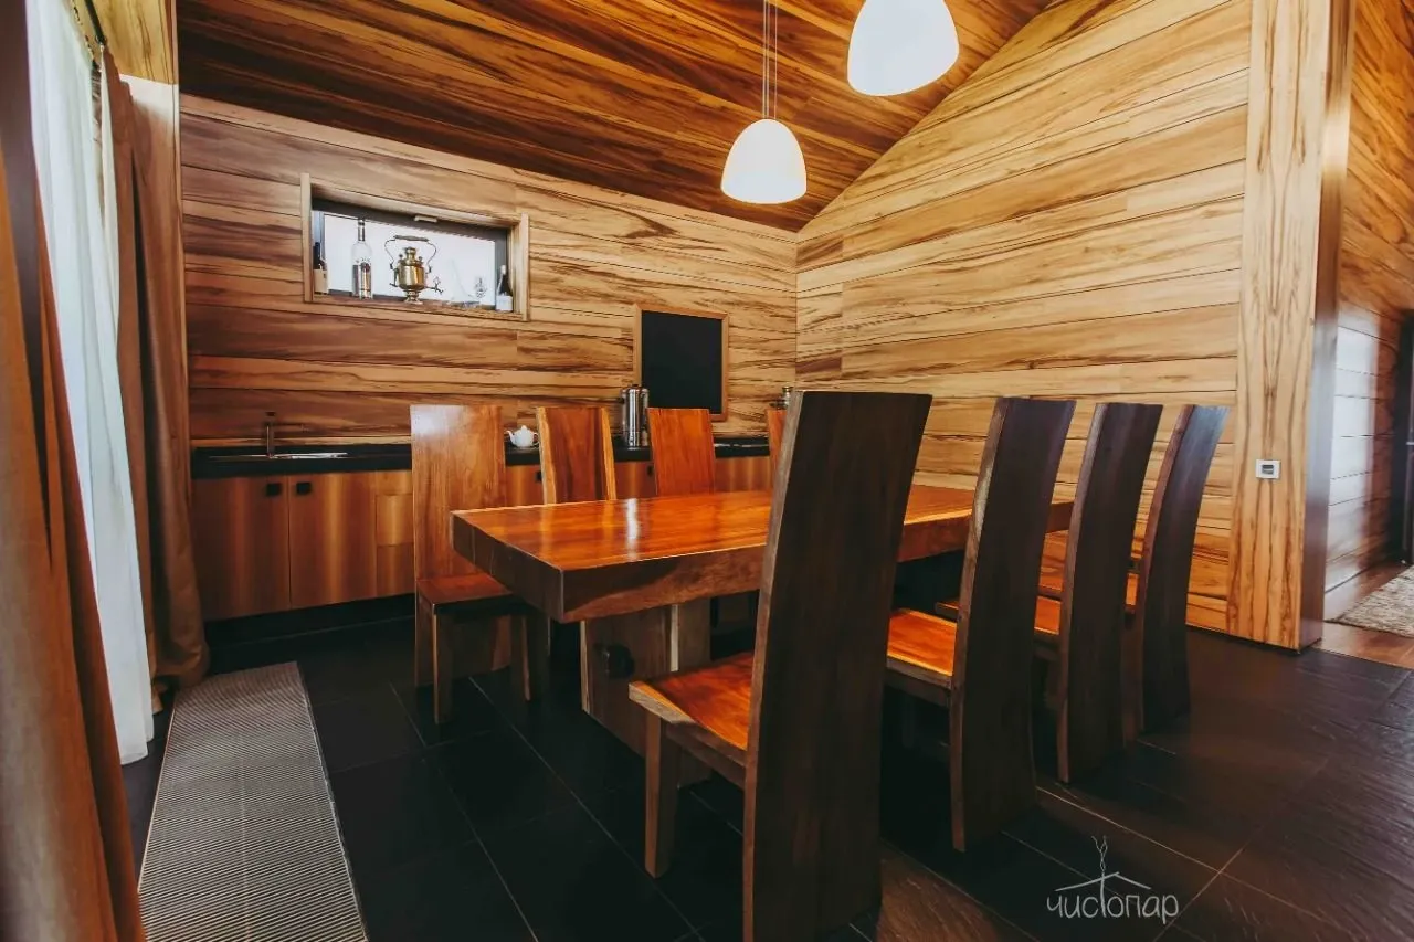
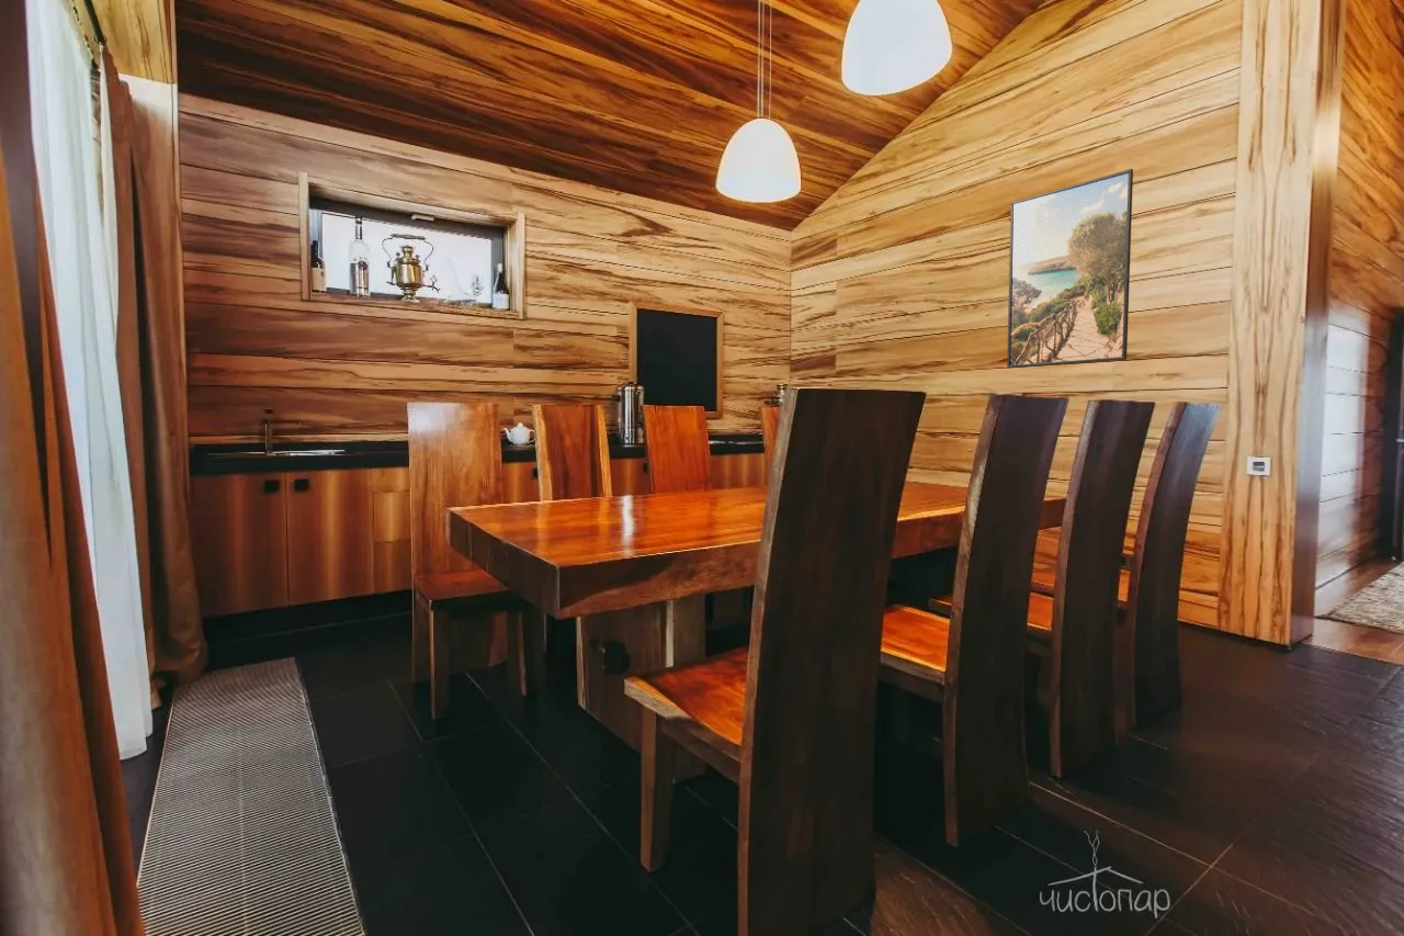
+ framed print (1065, 275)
